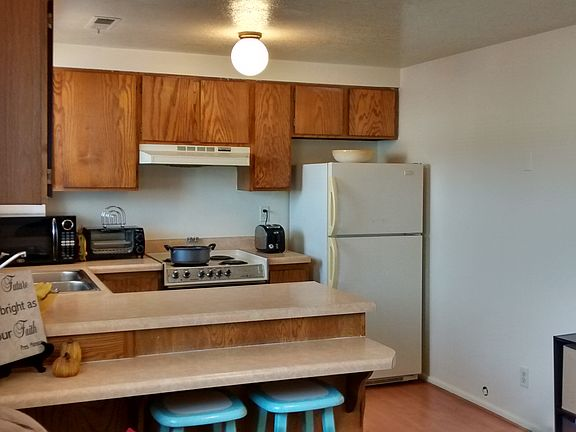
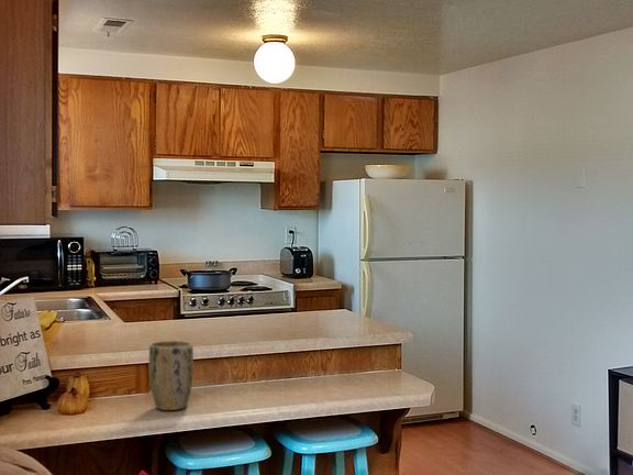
+ plant pot (170, 375)
